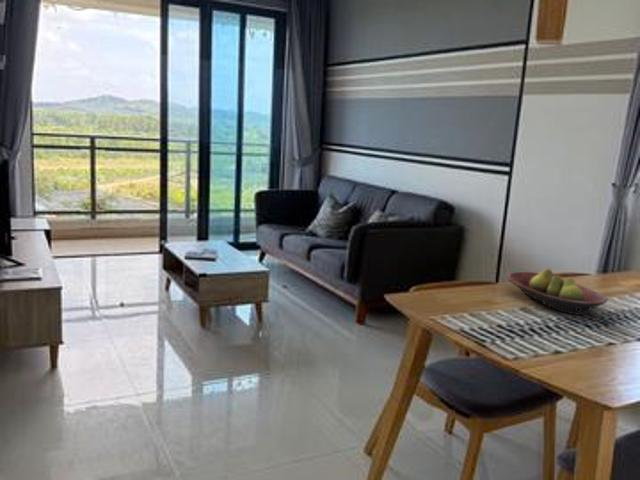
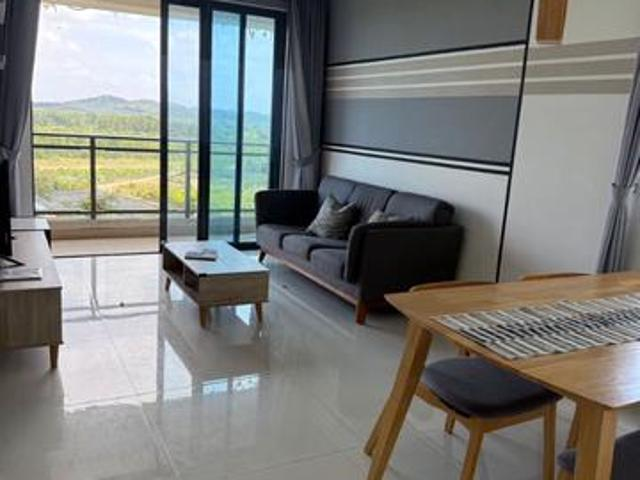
- fruit bowl (554, 287)
